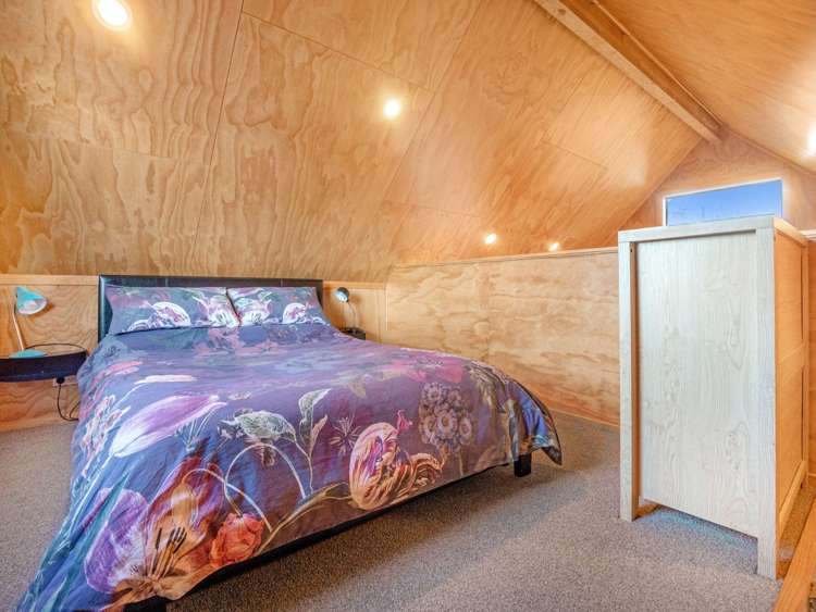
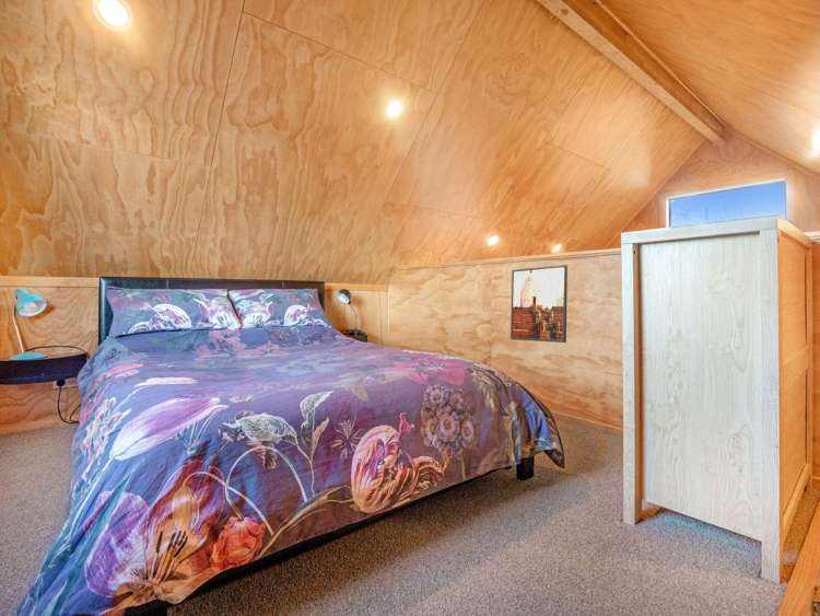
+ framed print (537, 304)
